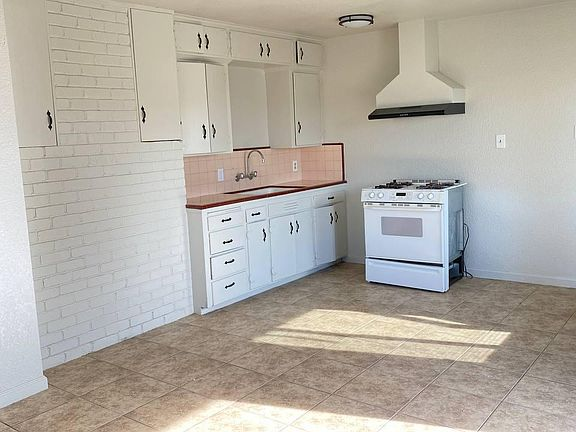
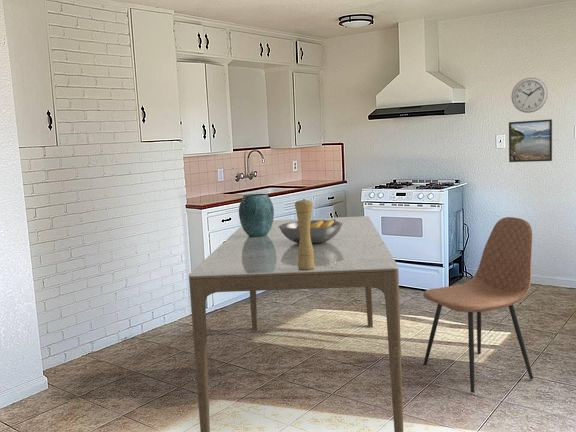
+ wall clock (529, 95)
+ pepper mill (305, 233)
+ chair (477, 297)
+ fruit bowl (310, 230)
+ vase (256, 215)
+ dining table (304, 288)
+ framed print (530, 141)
